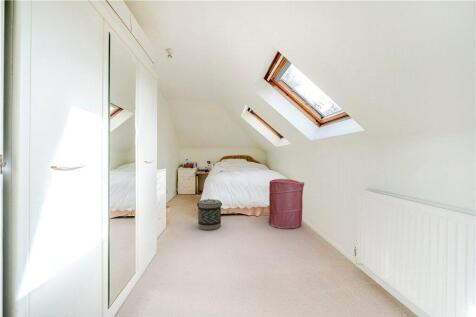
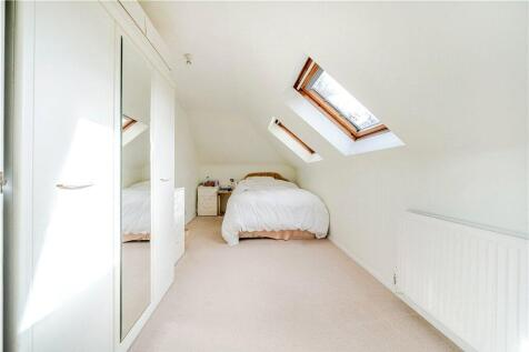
- laundry hamper (286, 201)
- basket (209, 212)
